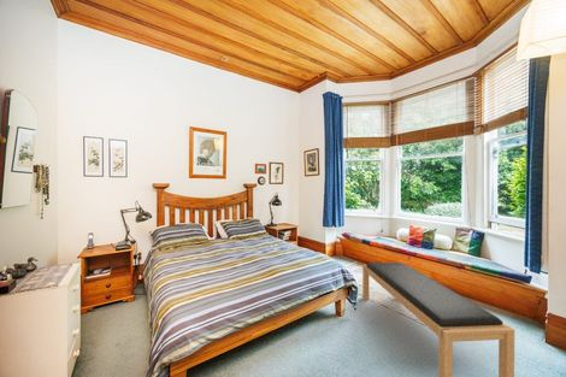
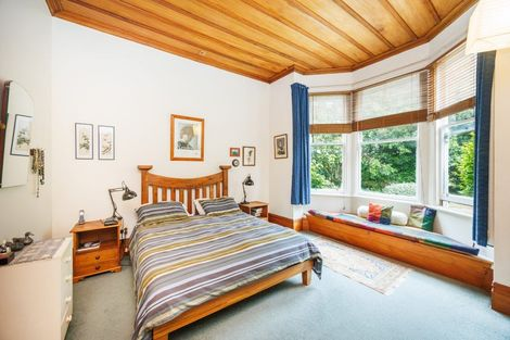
- bench (415, 306)
